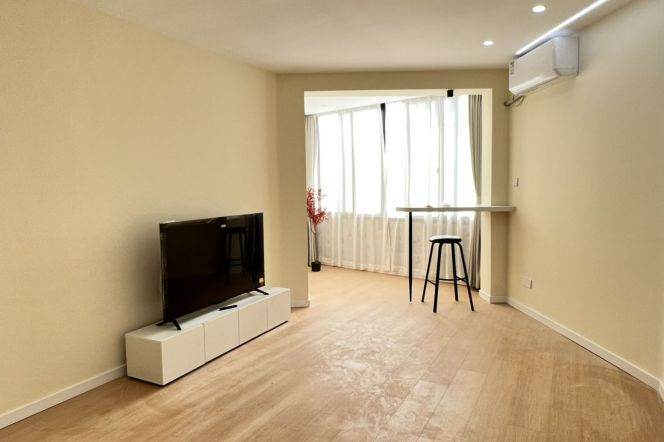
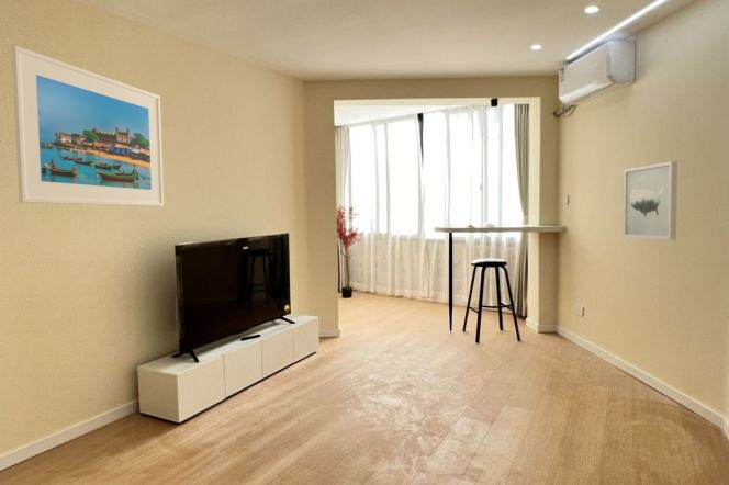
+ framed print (101, 139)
+ wall art (648, 202)
